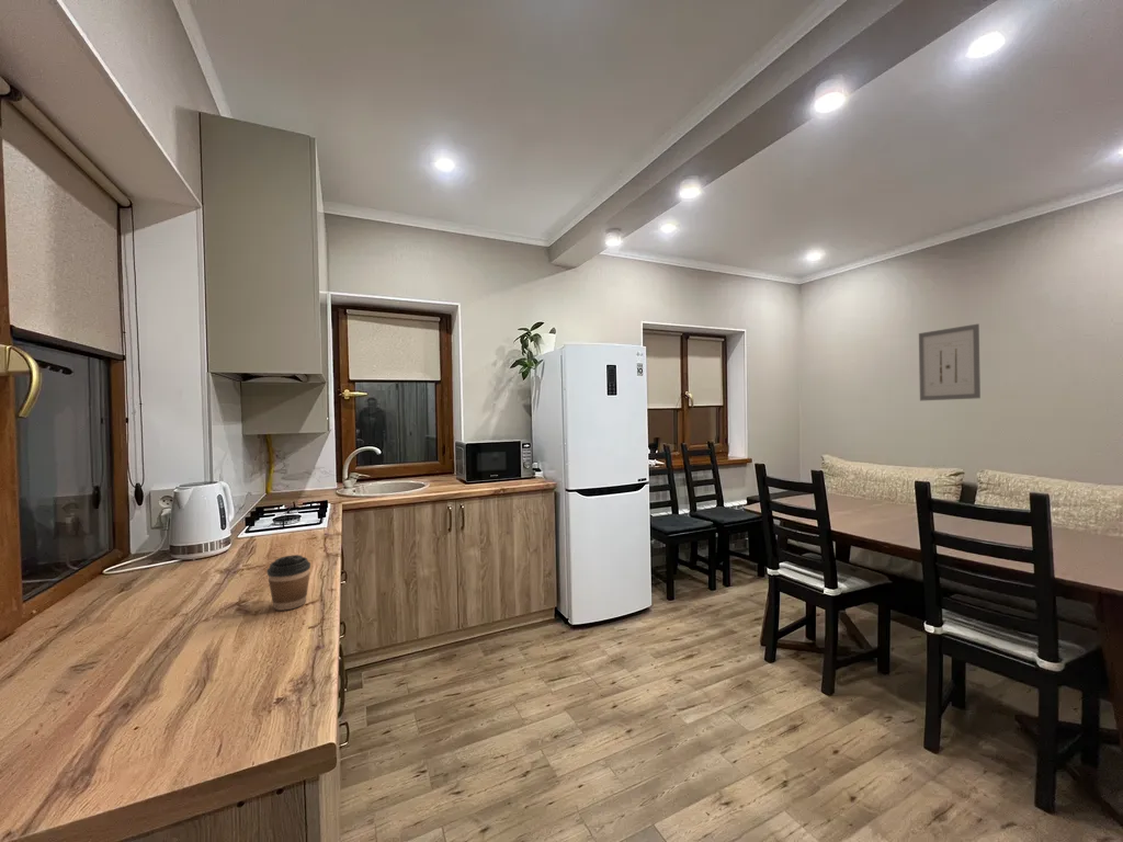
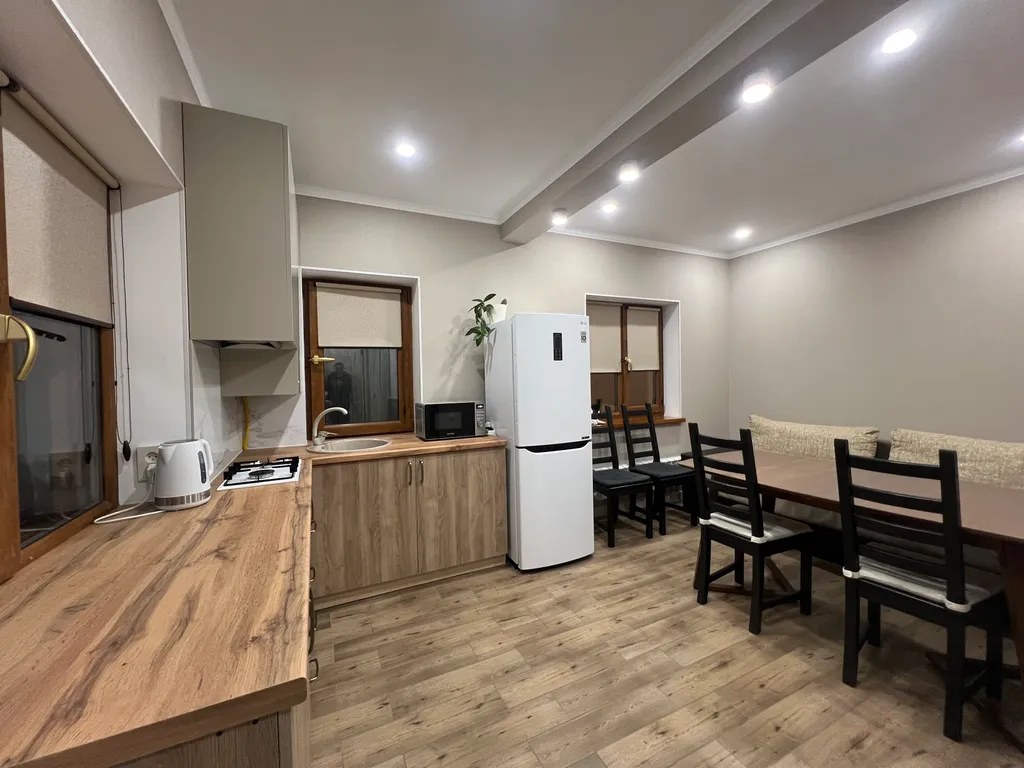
- coffee cup (288, 579)
- wall art (948, 364)
